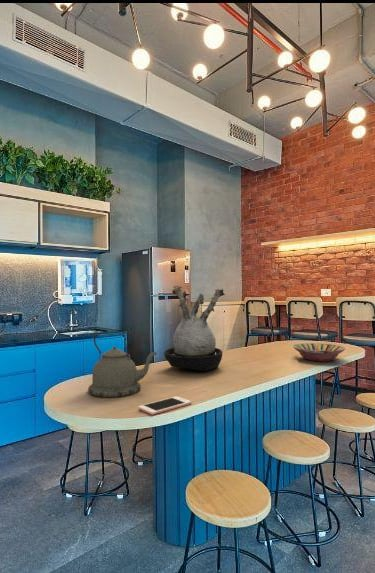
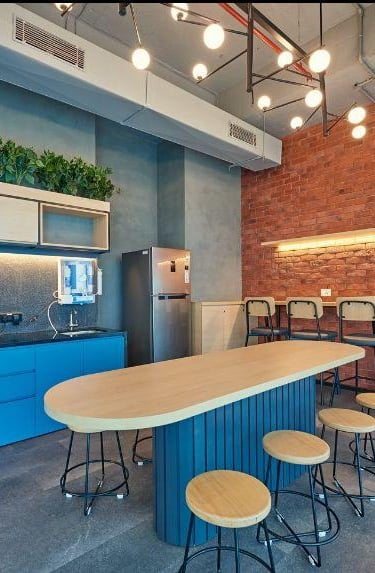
- plant (195, 326)
- cell phone (165, 405)
- kettle (118, 360)
- serving bowl (318, 353)
